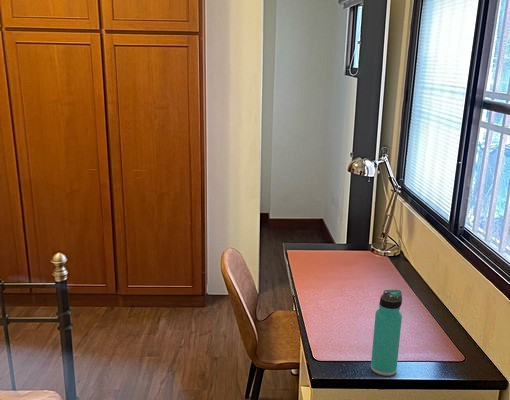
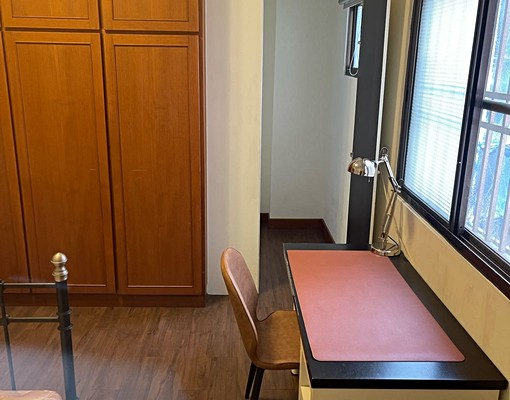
- thermos bottle (387, 330)
